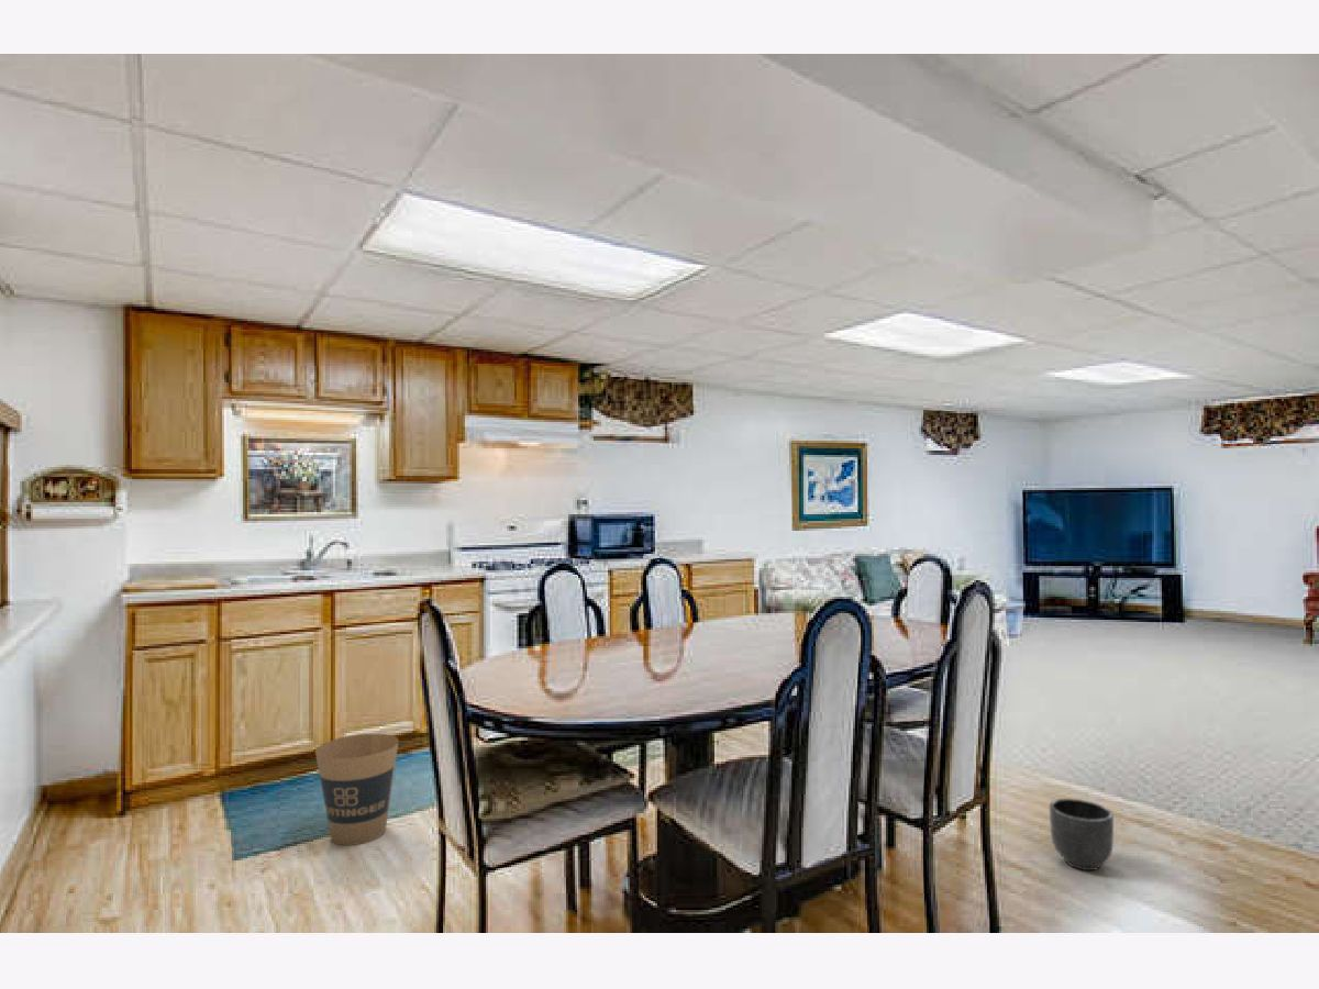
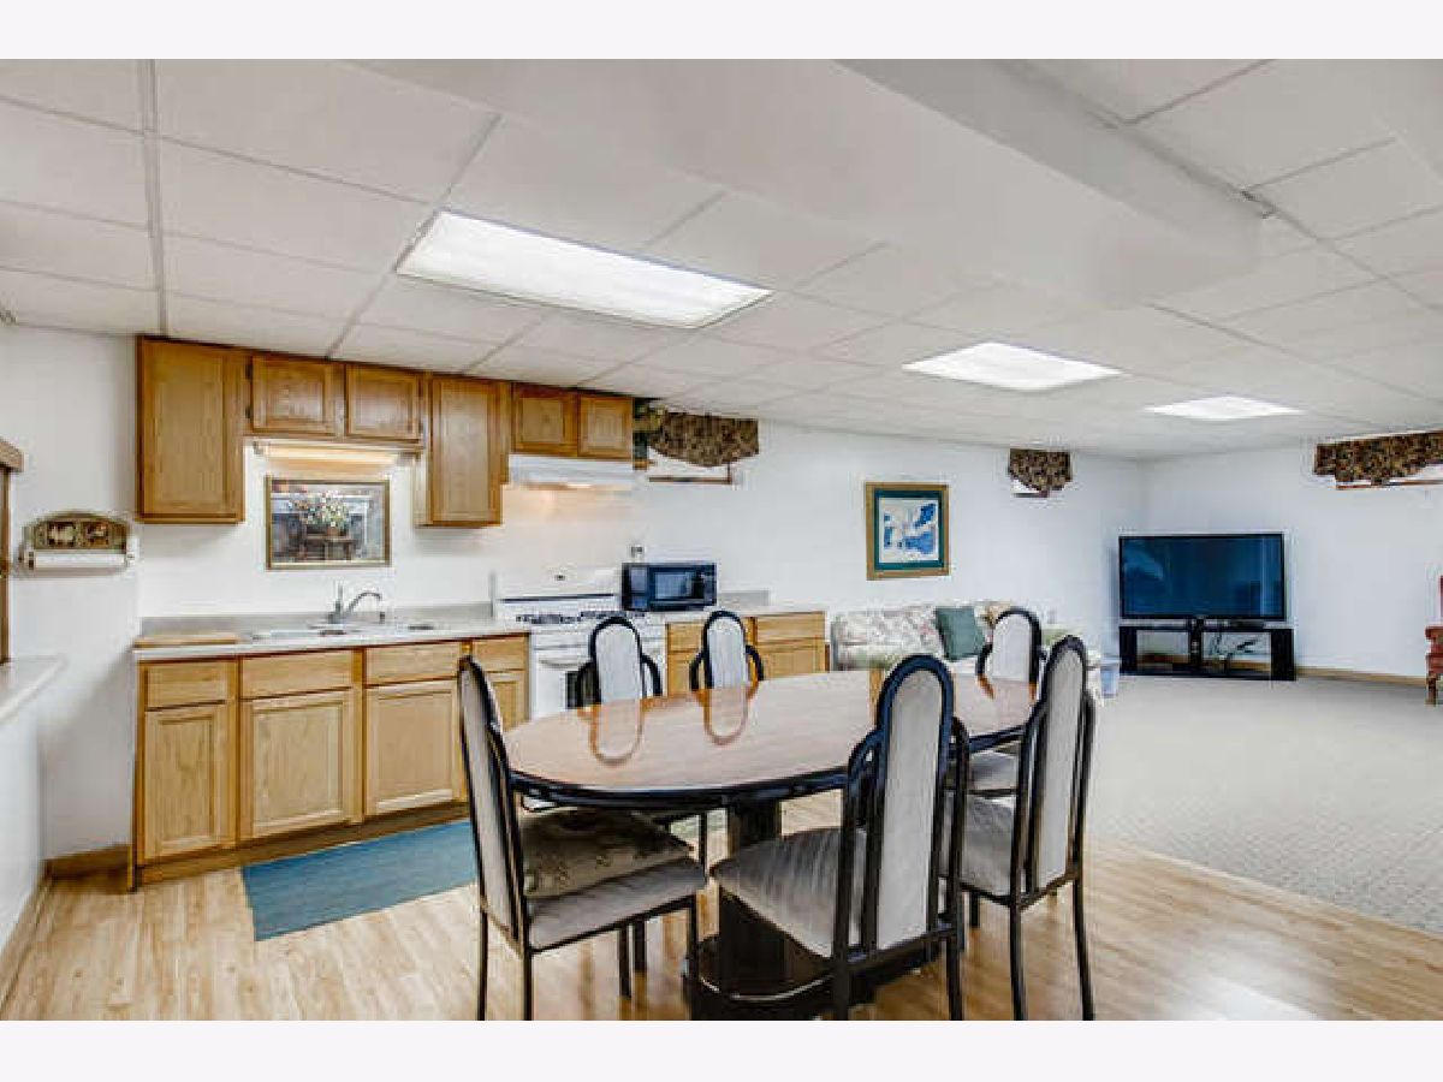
- trash can (358, 789)
- planter (1080, 836)
